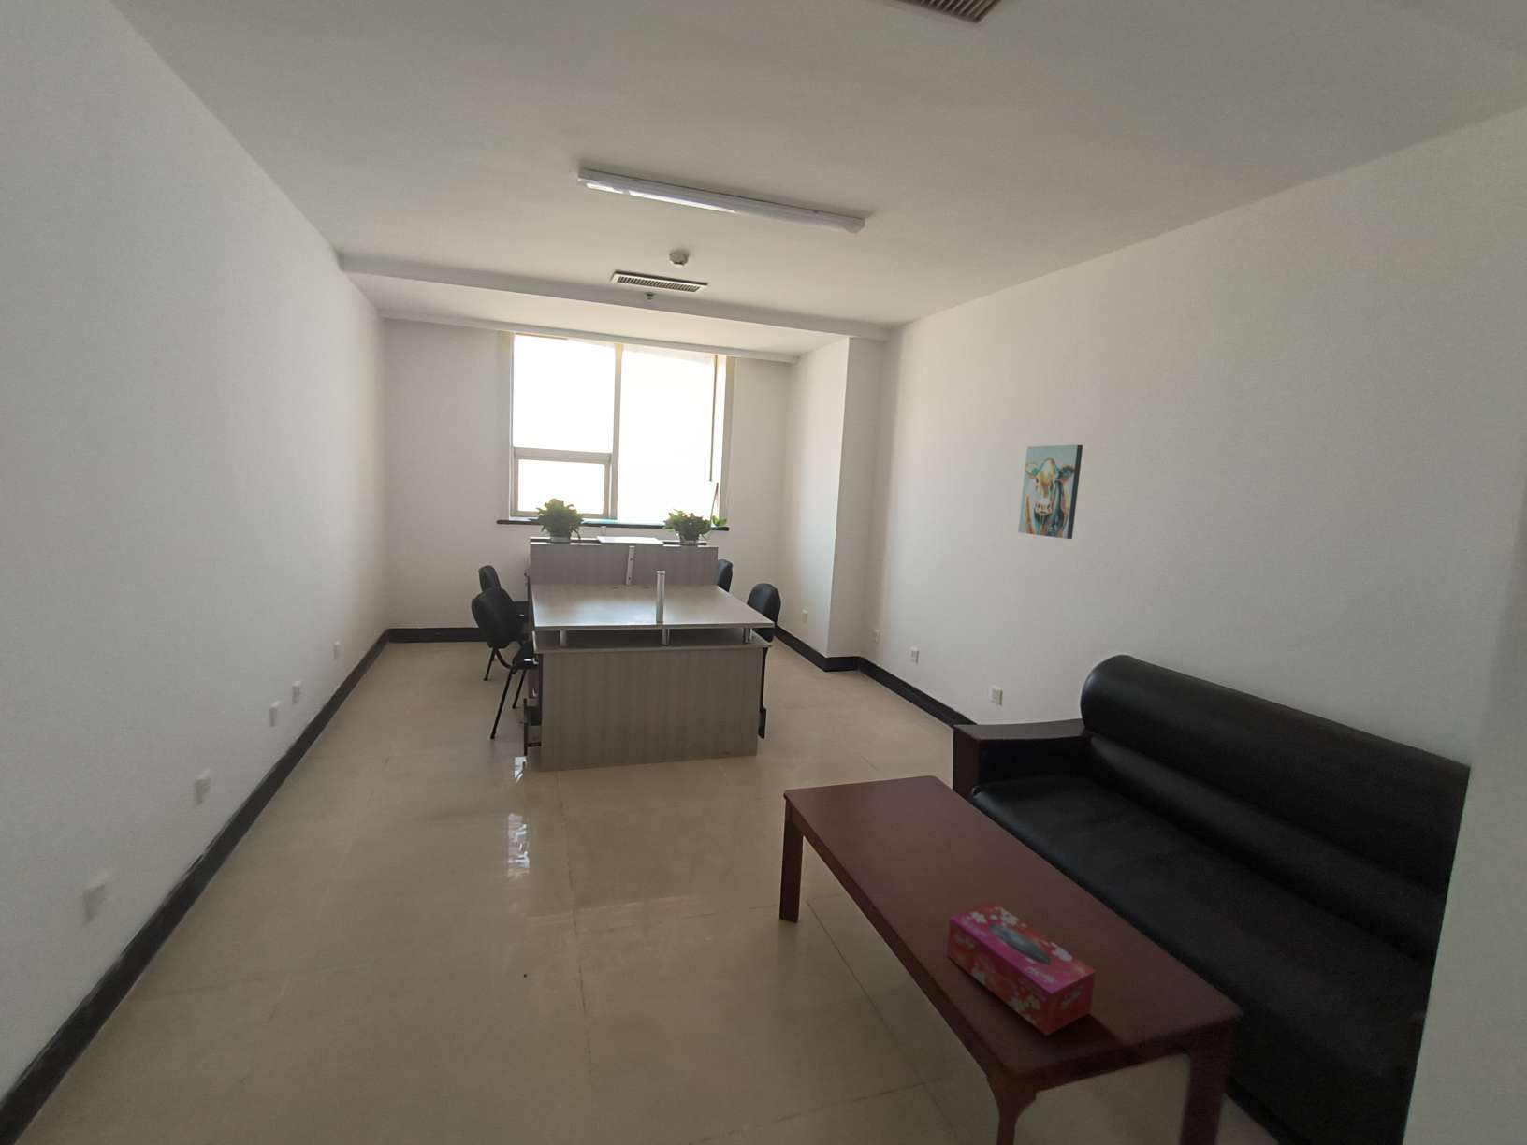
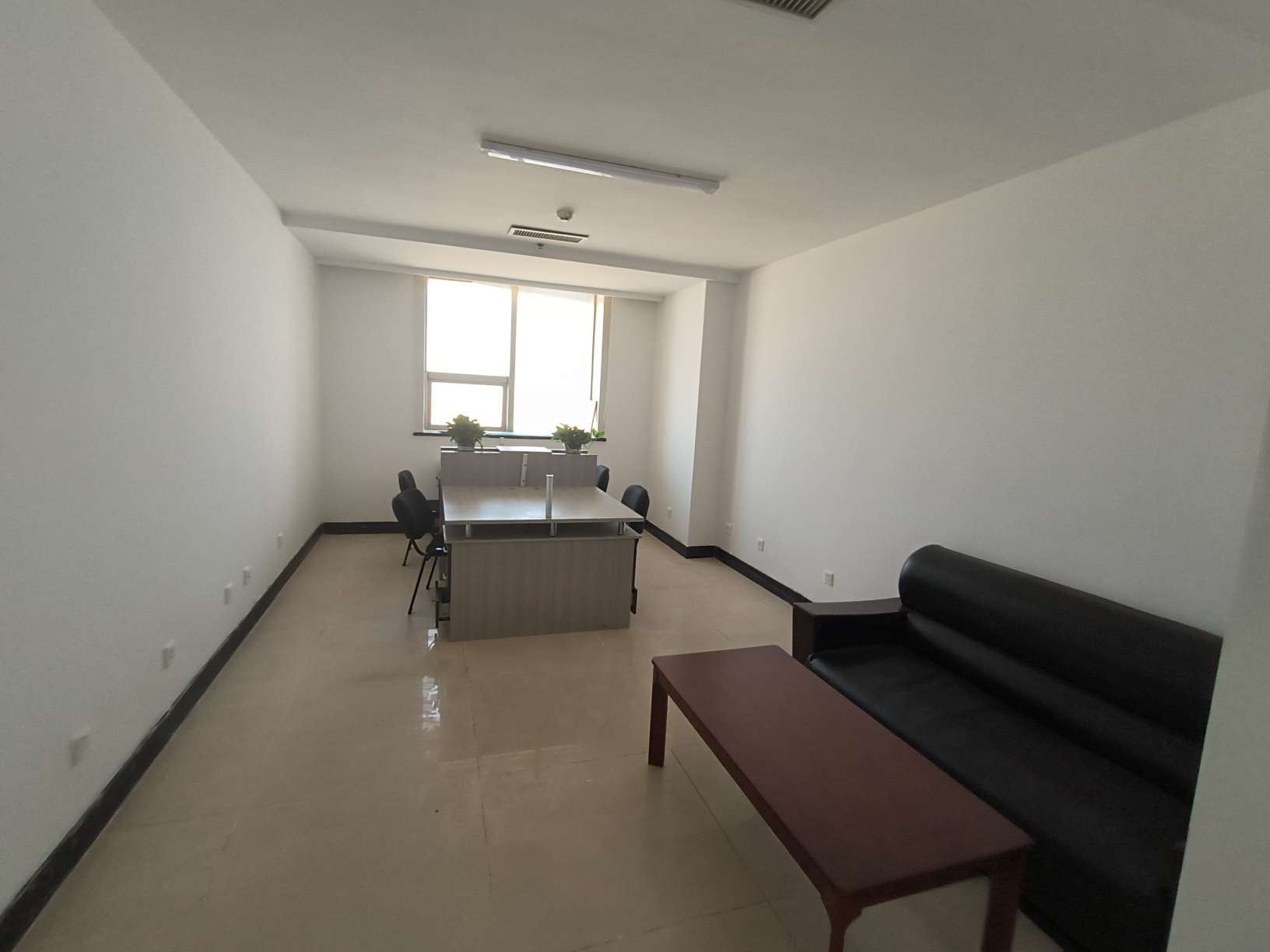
- tissue box (1017, 962)
- wall art (1048, 491)
